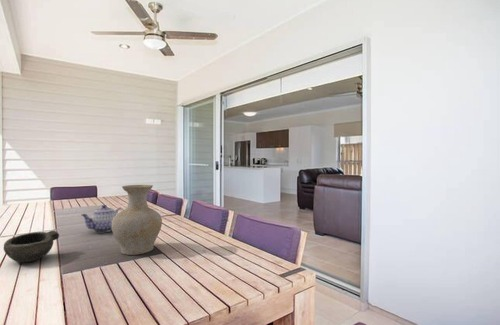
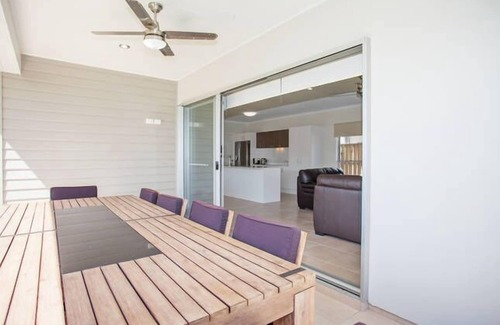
- bowl (33, 247)
- vase (137, 217)
- teapot (104, 217)
